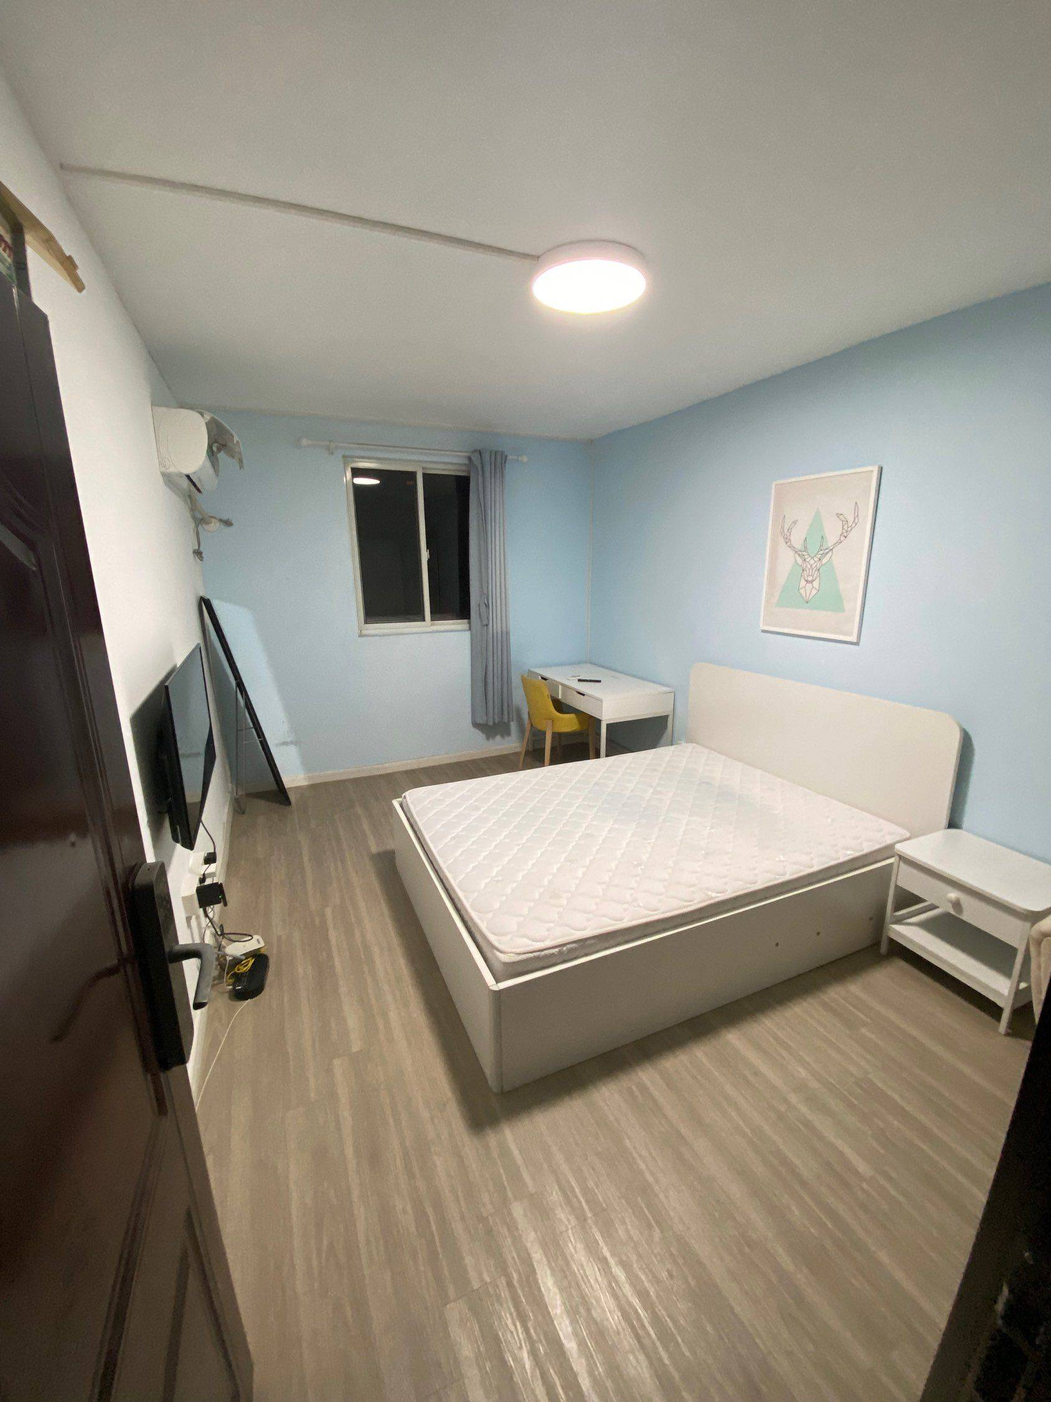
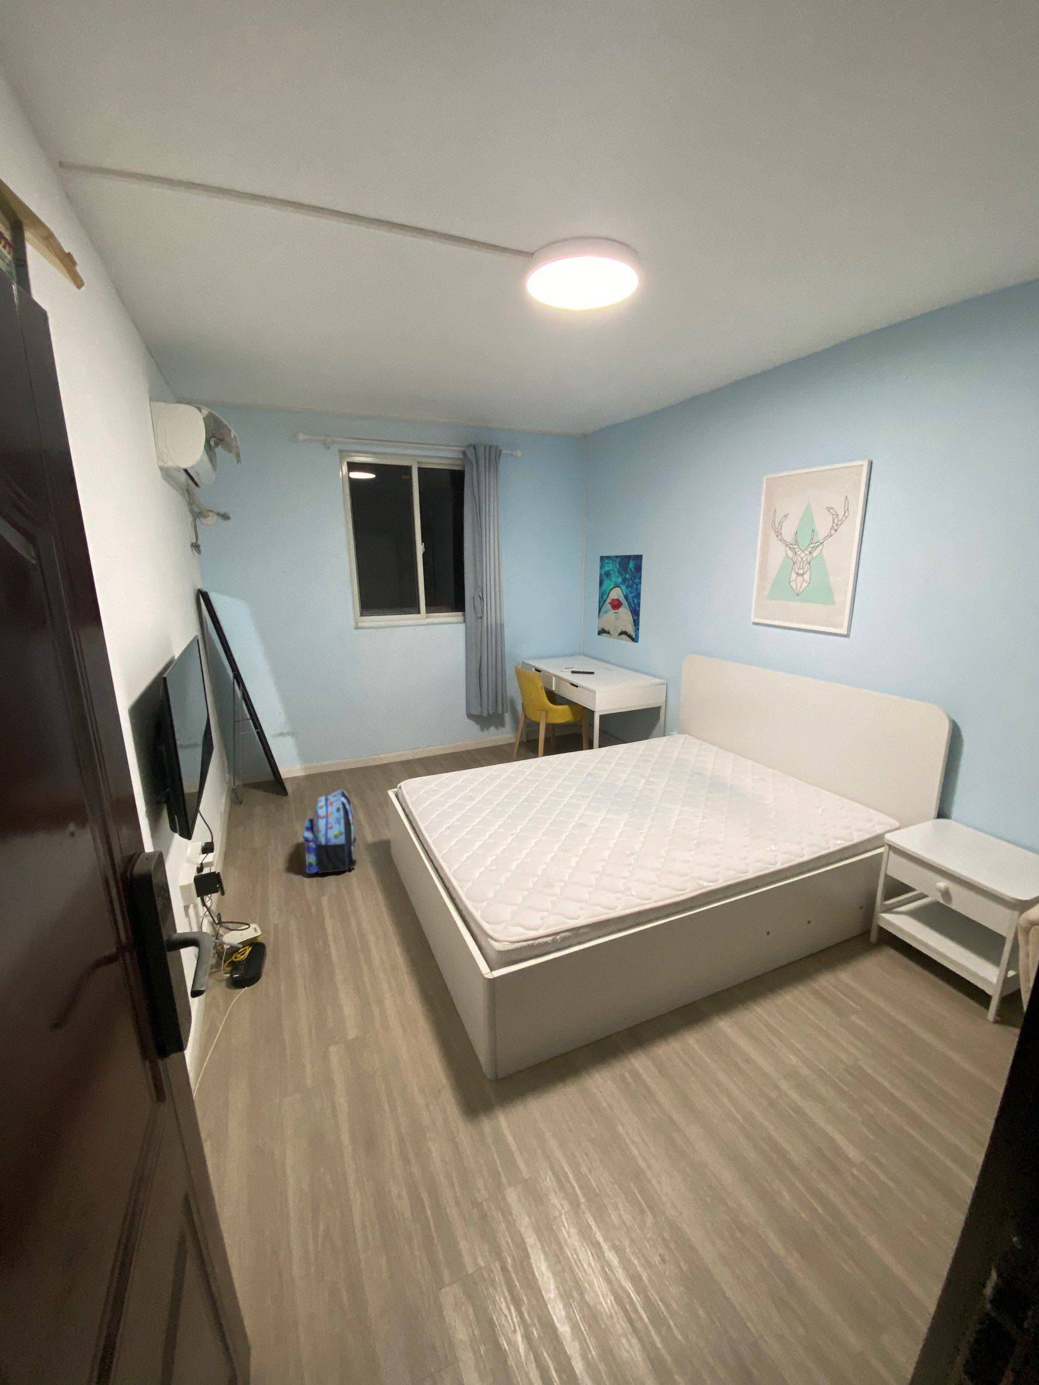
+ backpack (330, 828)
+ wall art (618, 598)
